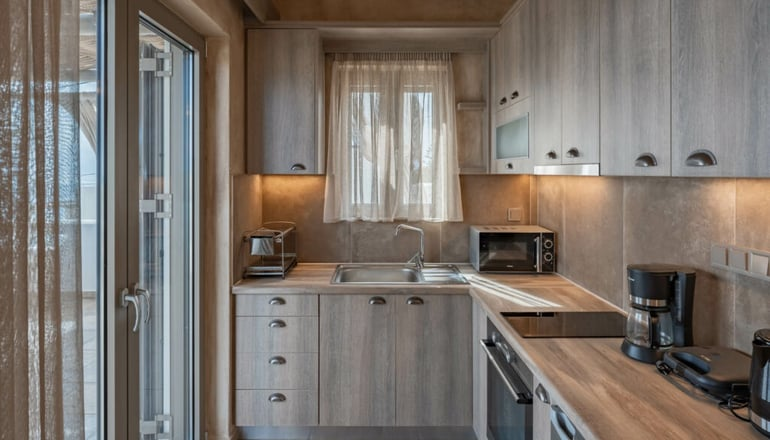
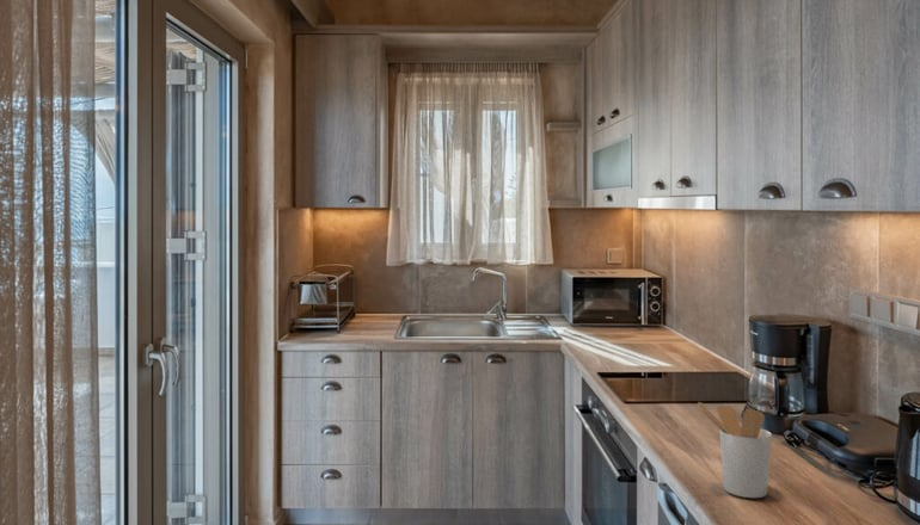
+ utensil holder (731, 445)
